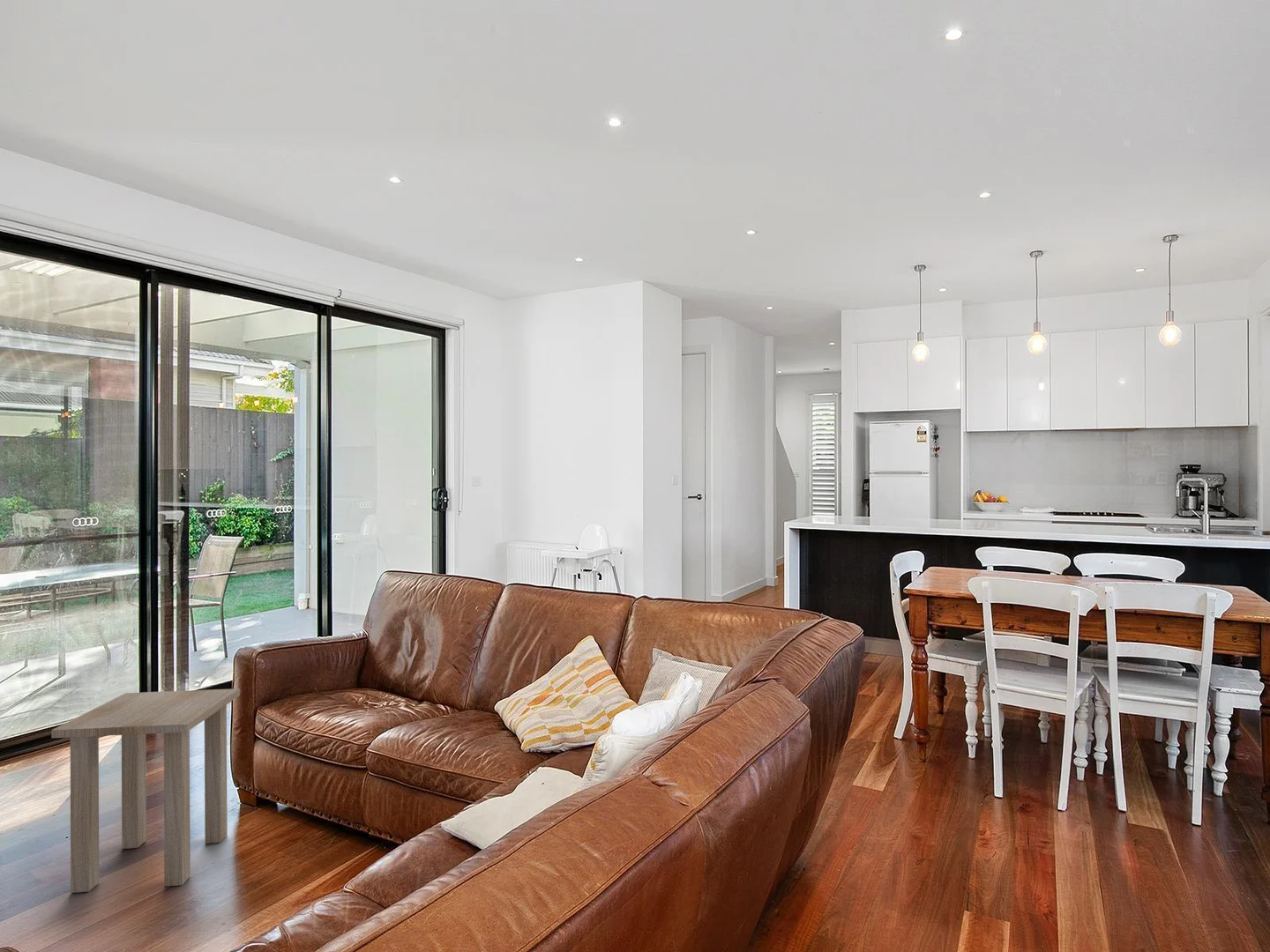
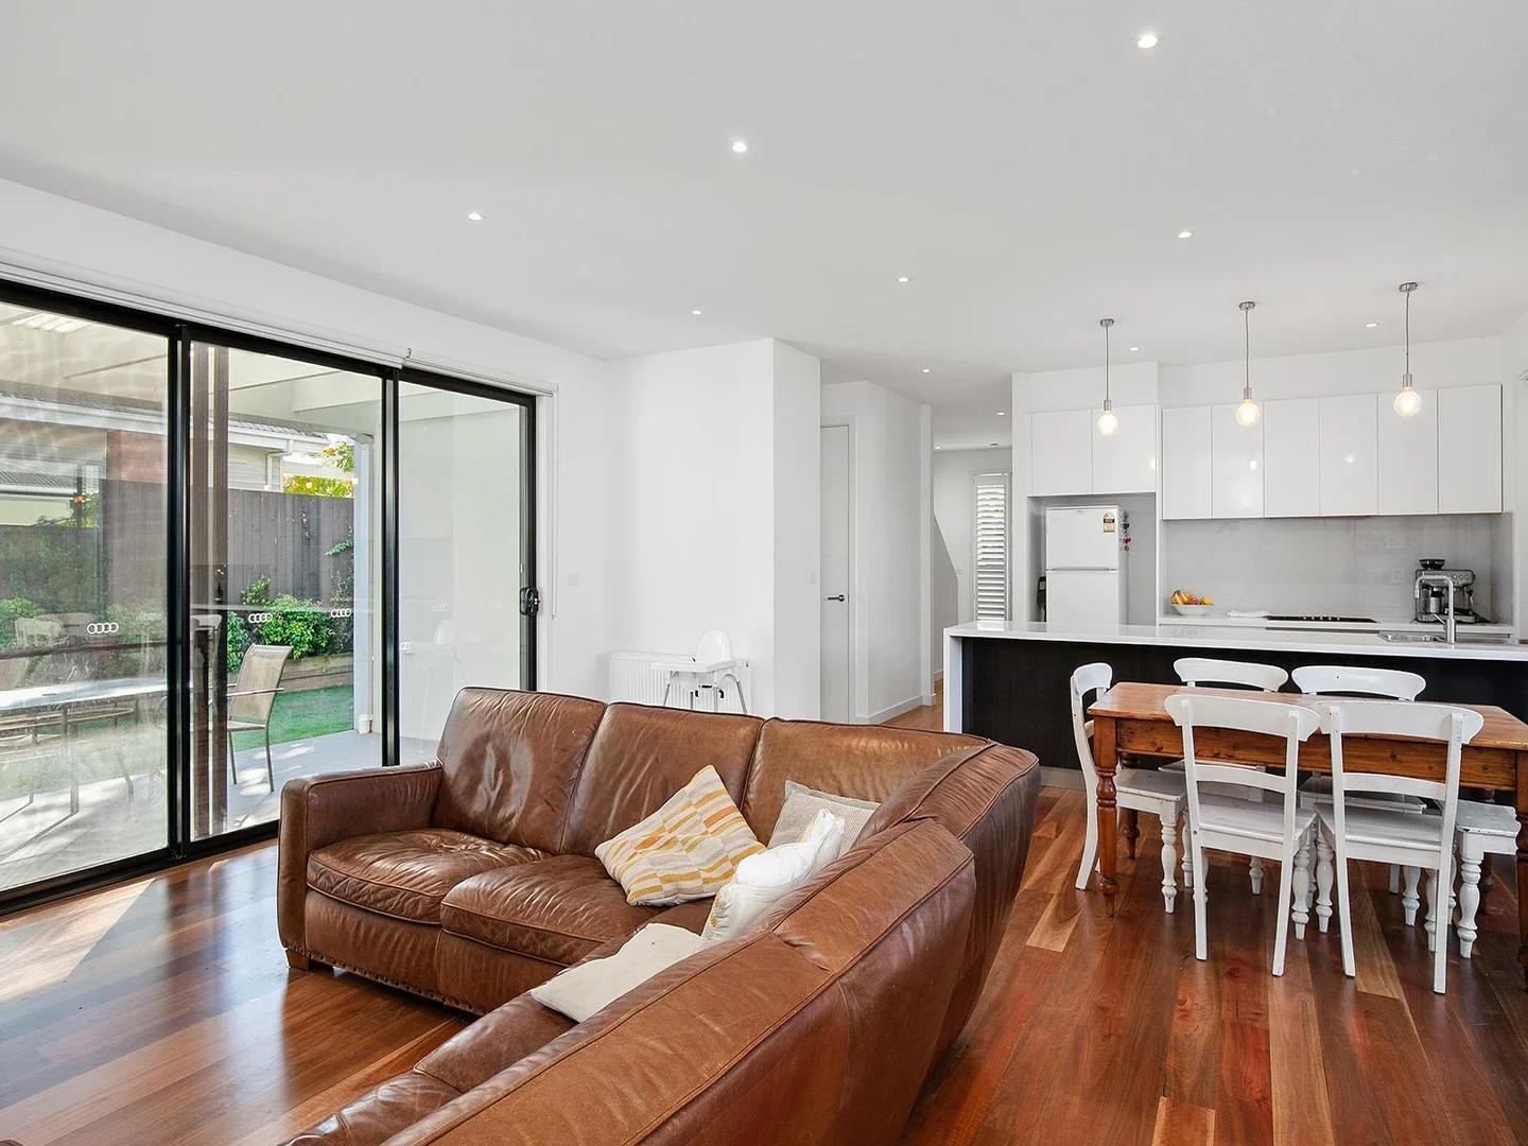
- side table (146, 785)
